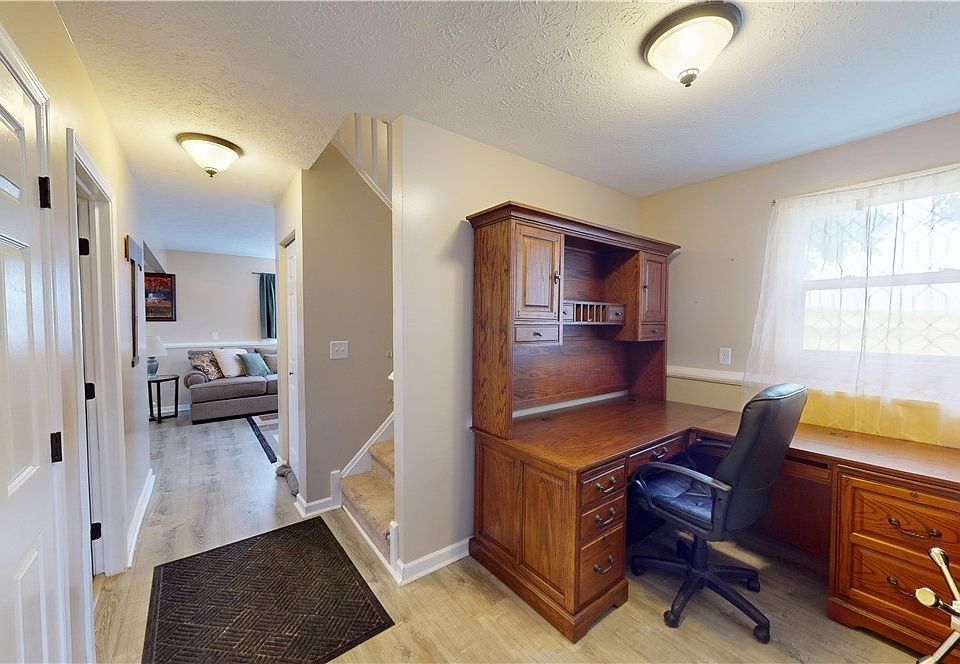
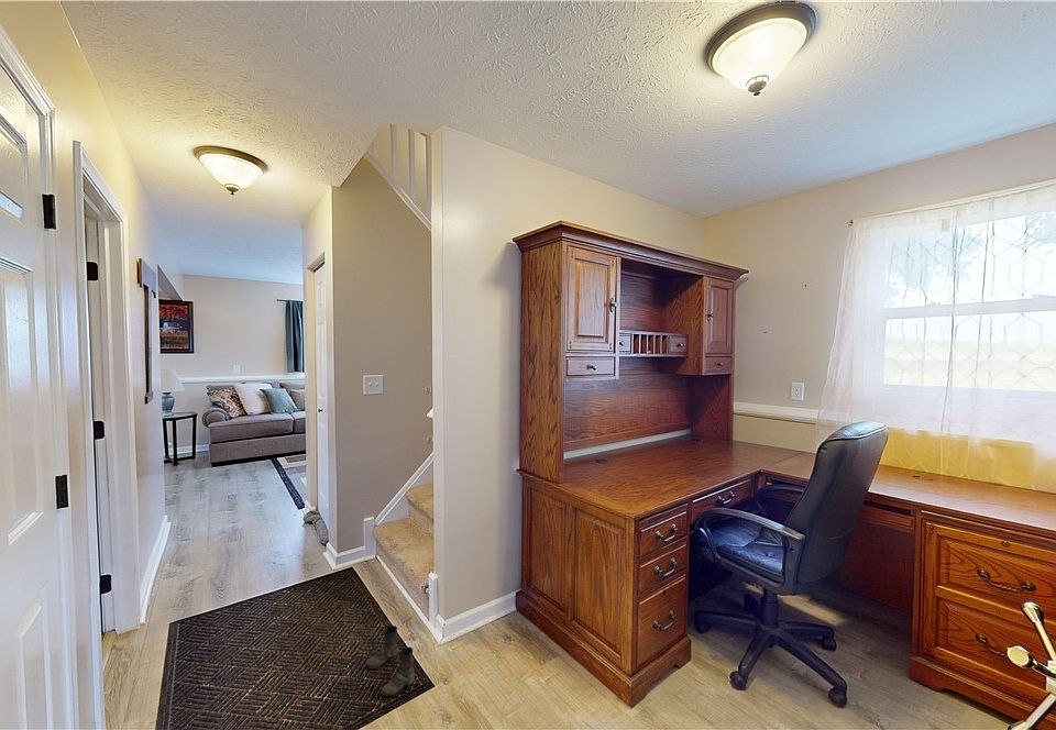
+ boots (389, 657)
